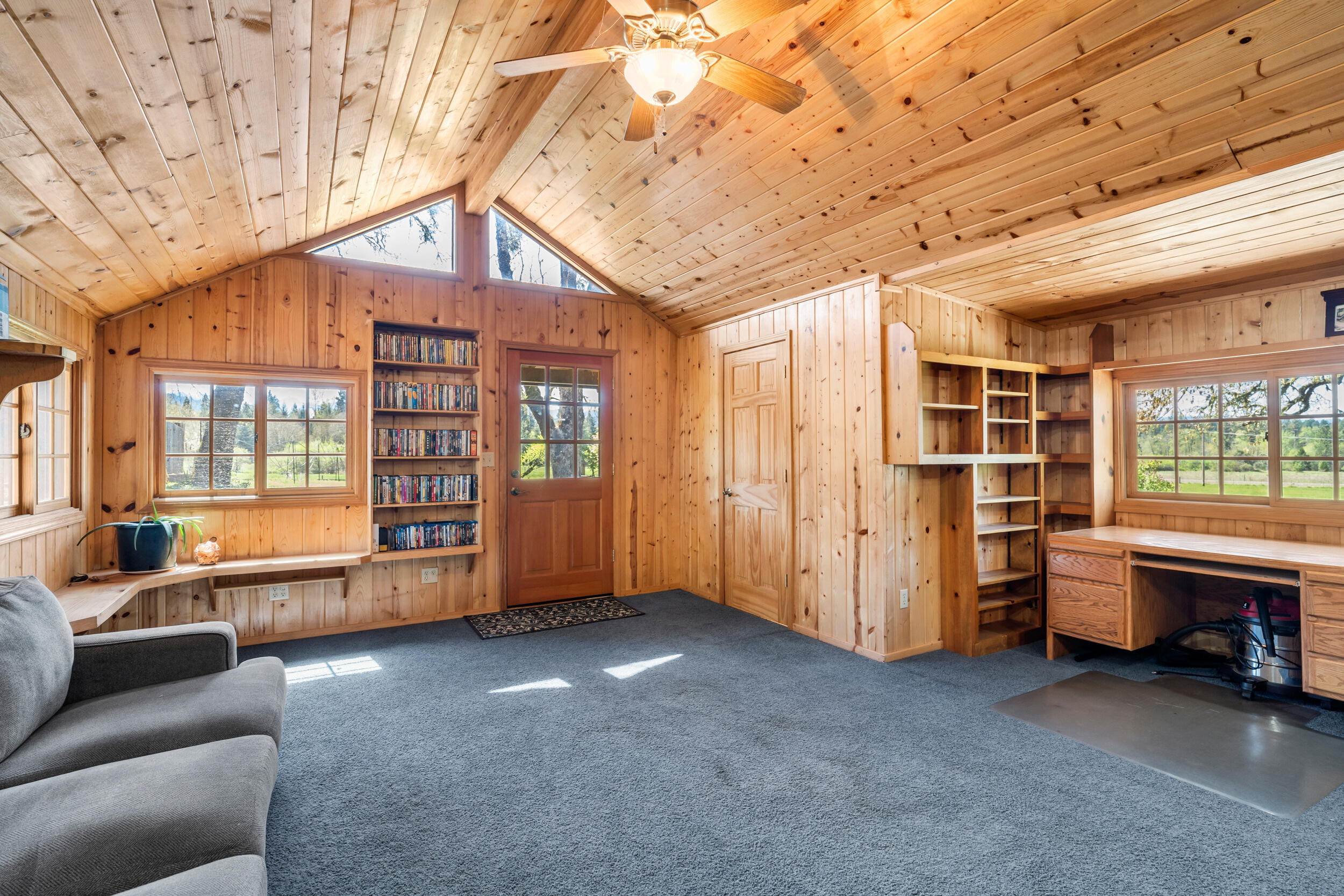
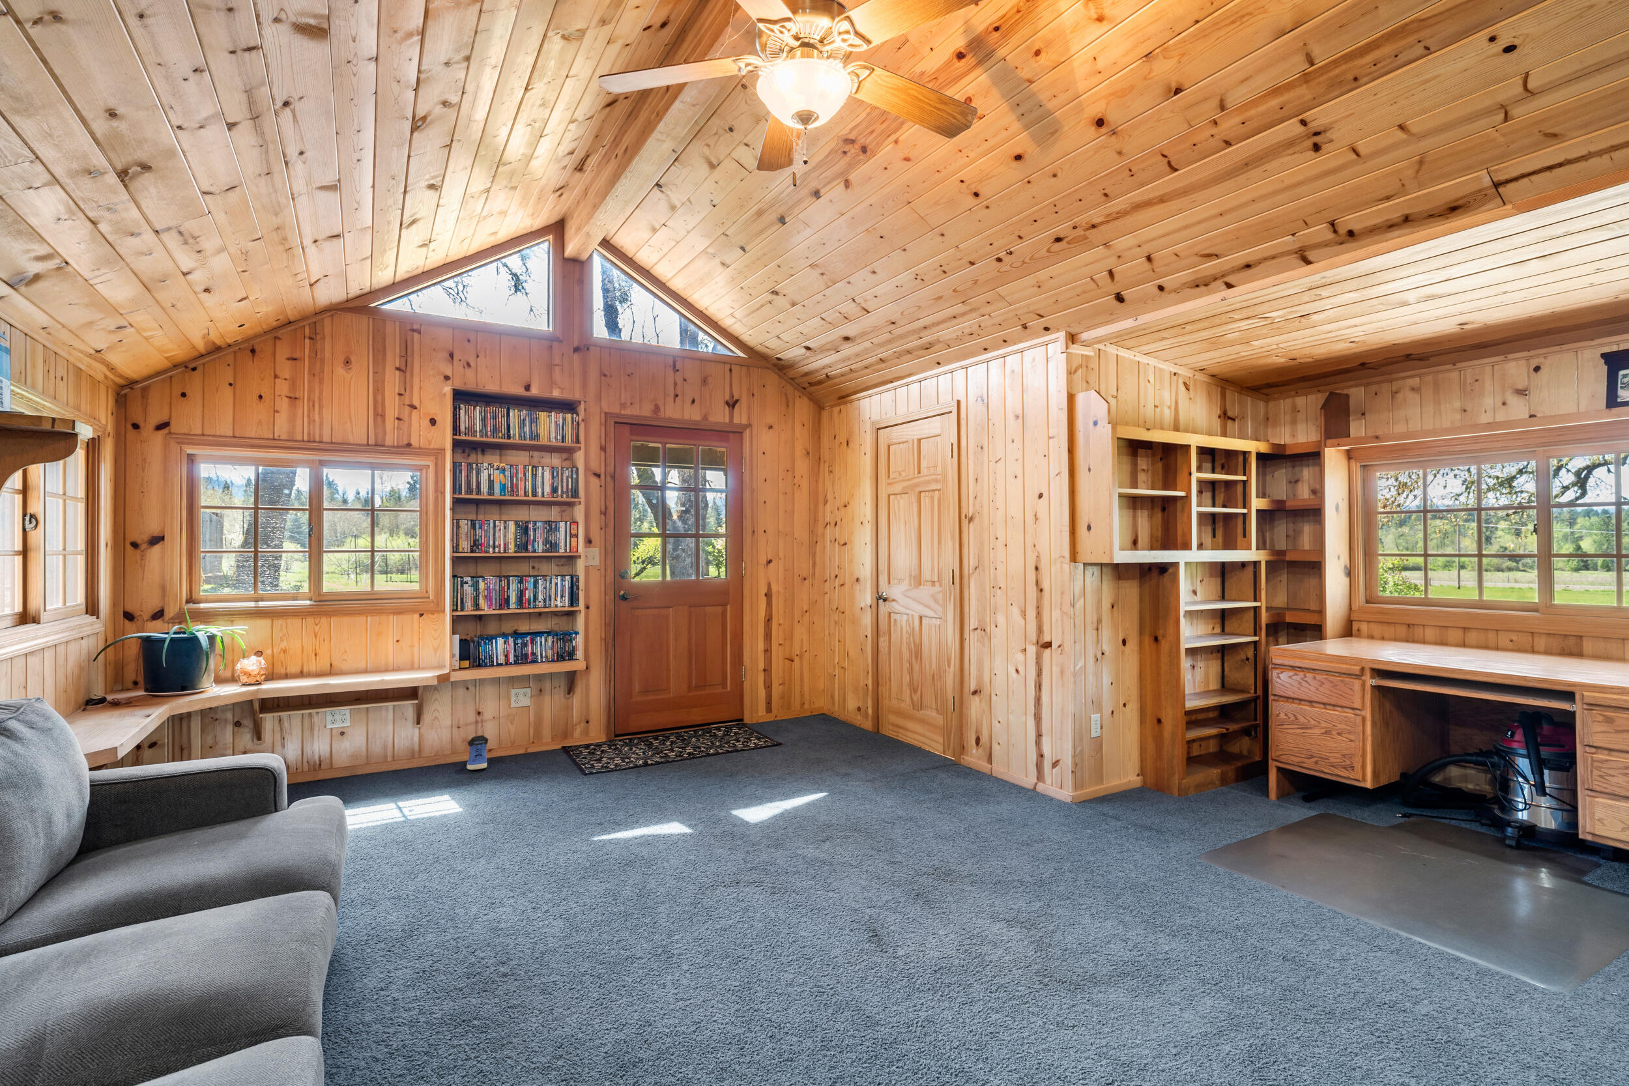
+ sneaker (478, 750)
